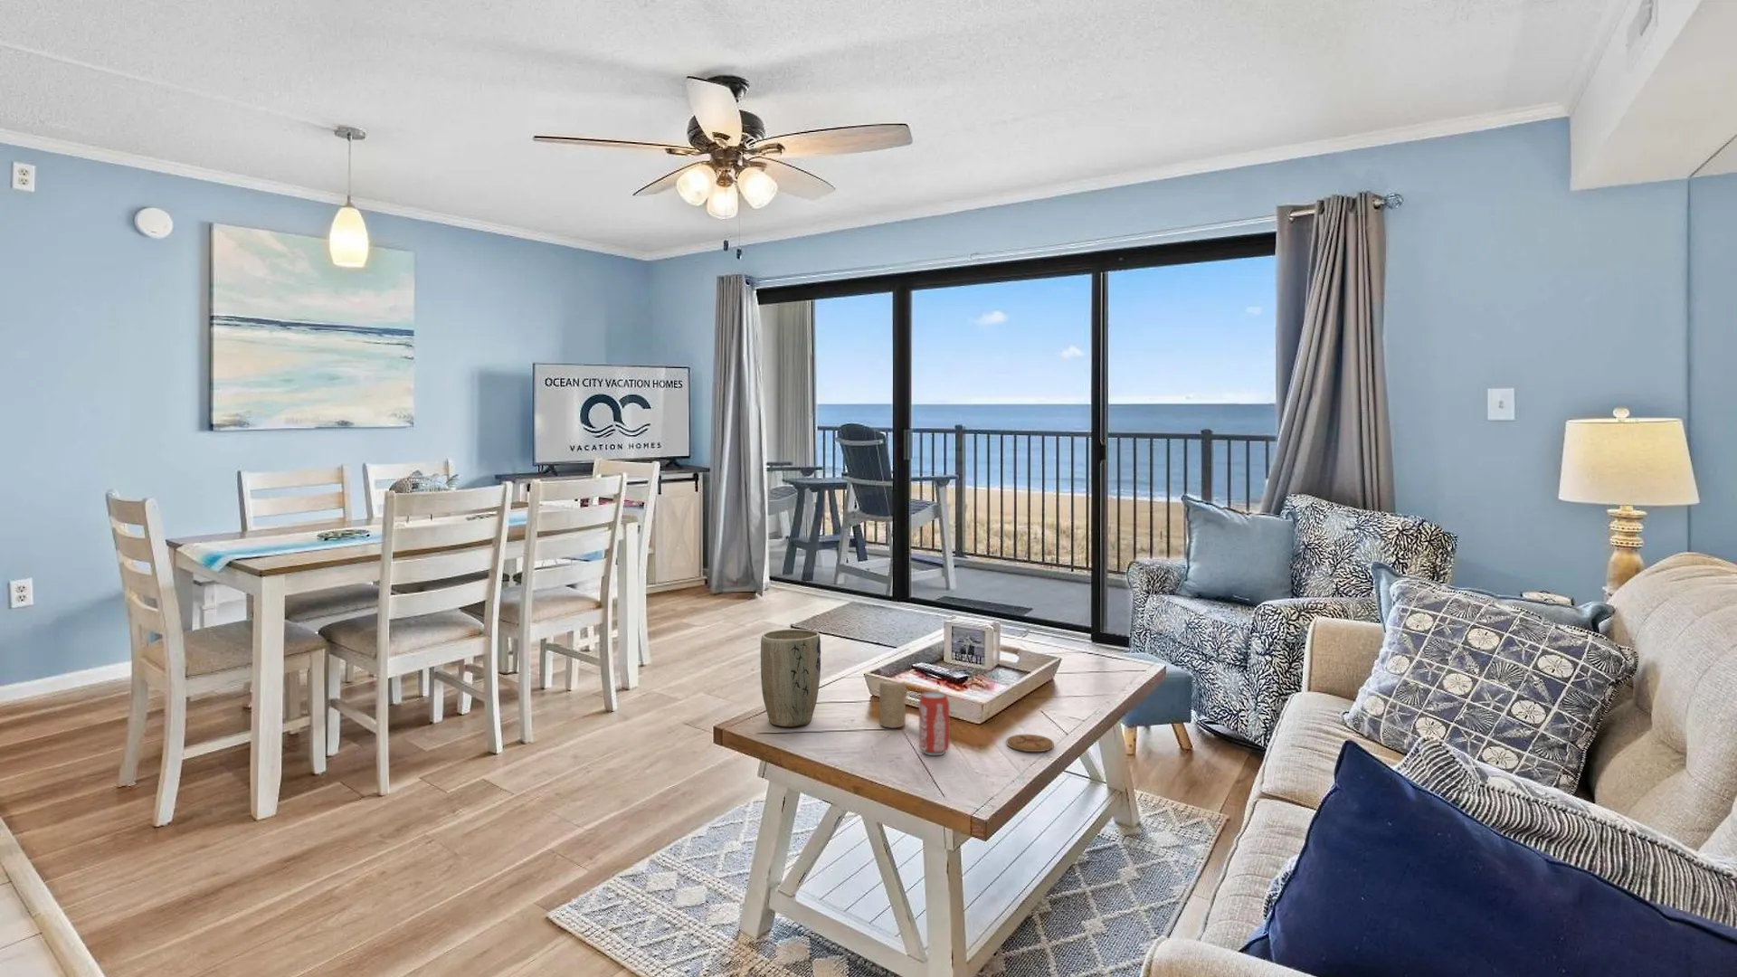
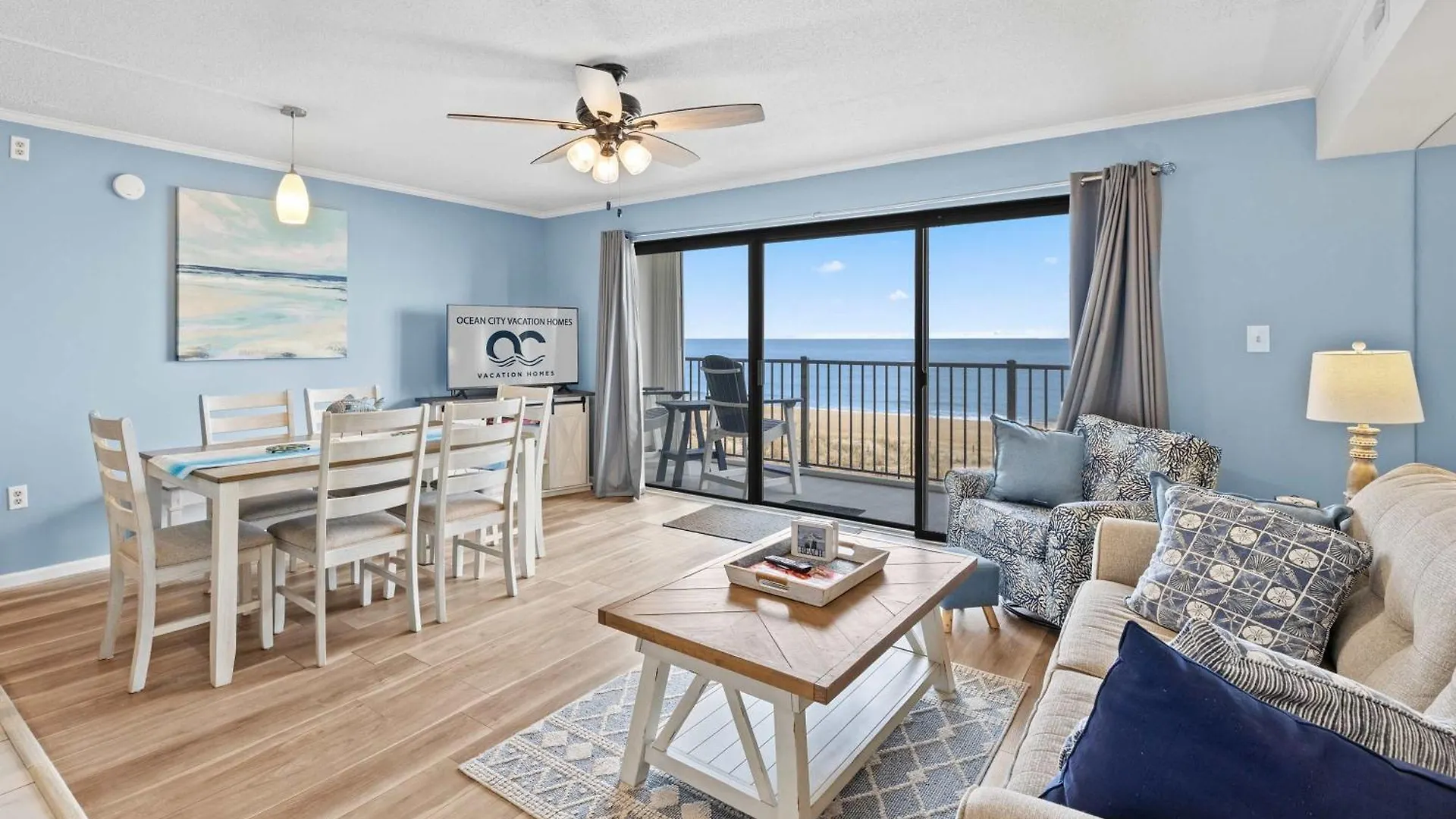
- plant pot (791, 676)
- coaster (1030, 743)
- candle (892, 701)
- beverage can (934, 723)
